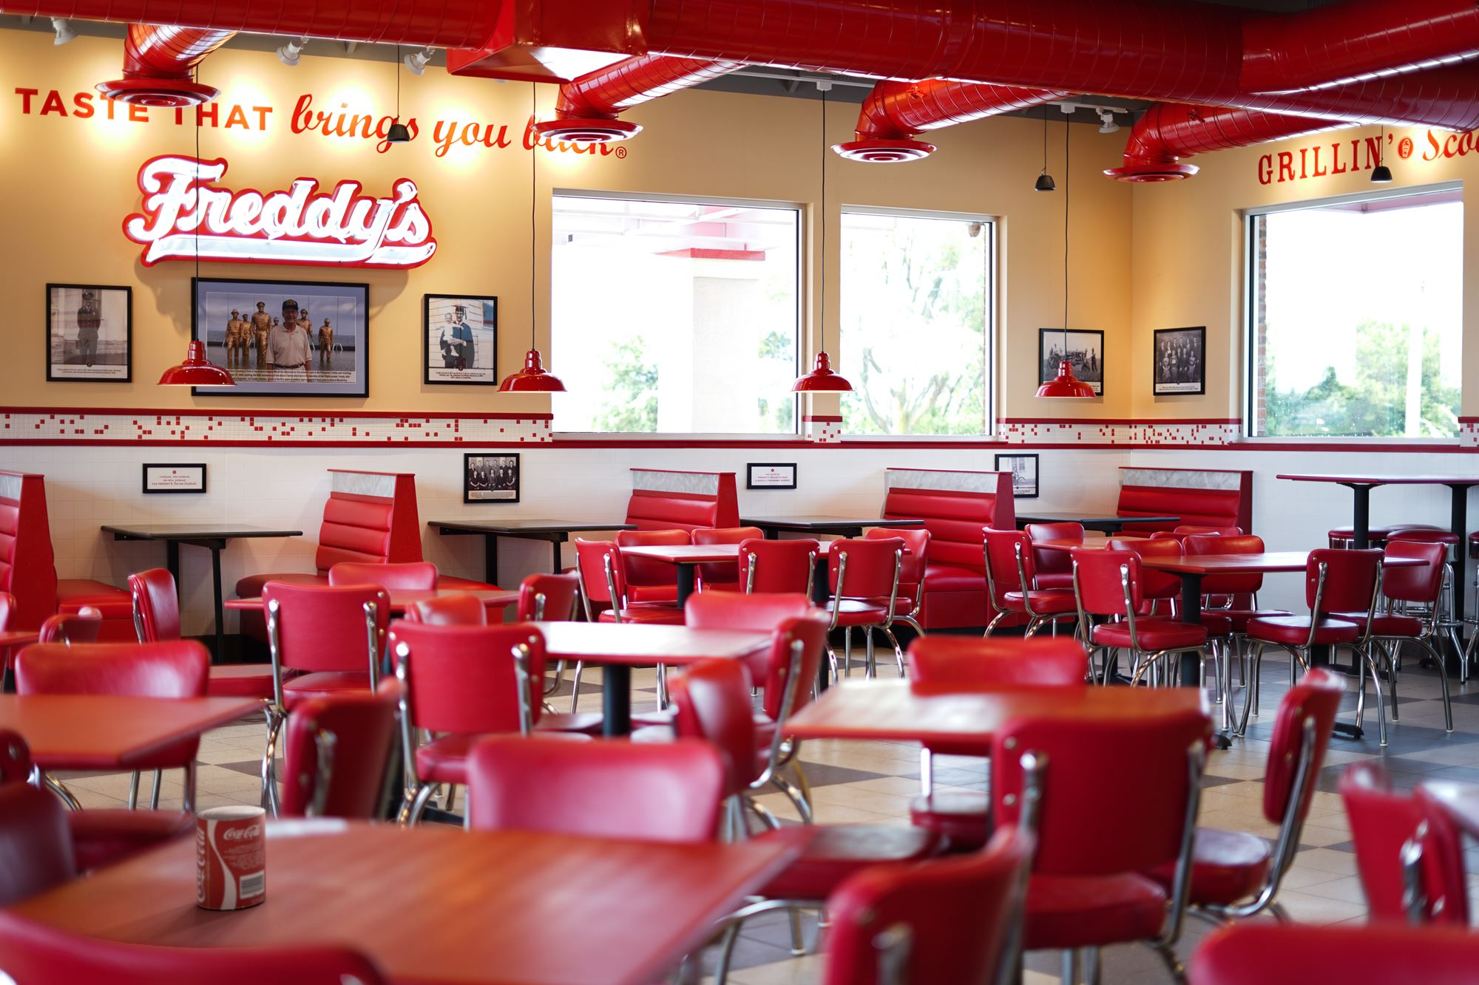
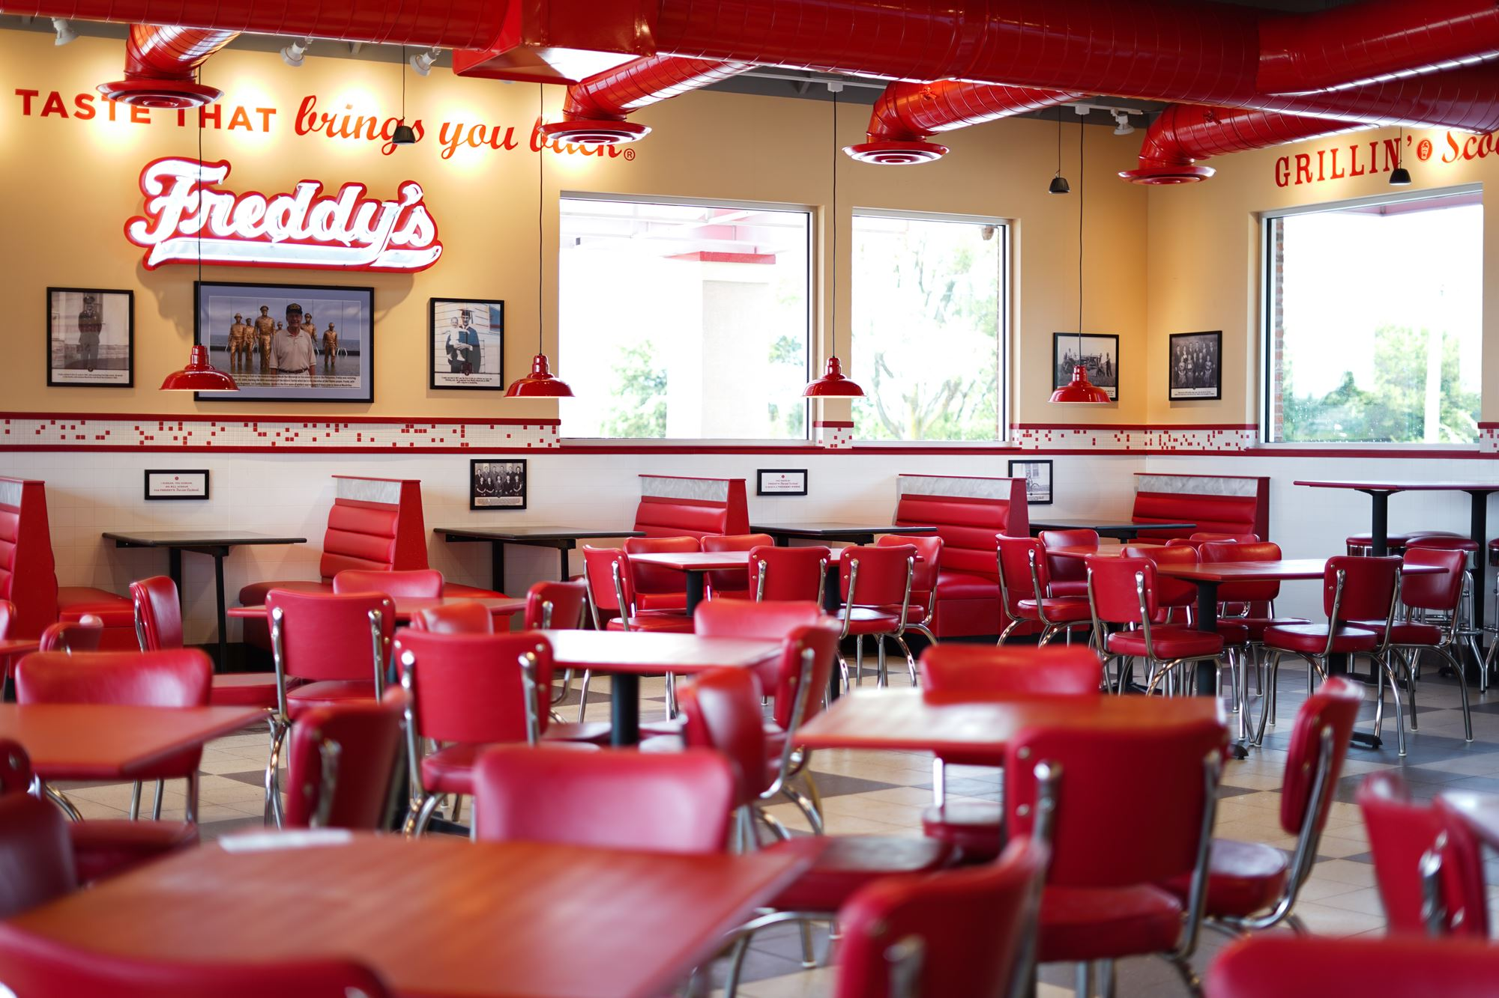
- soda can (231, 856)
